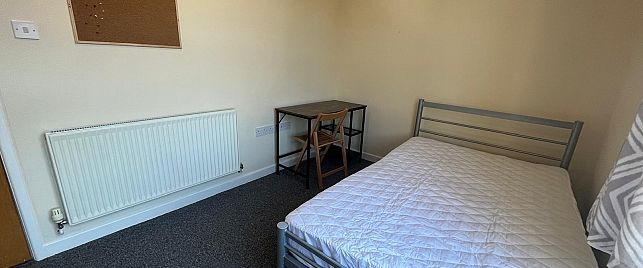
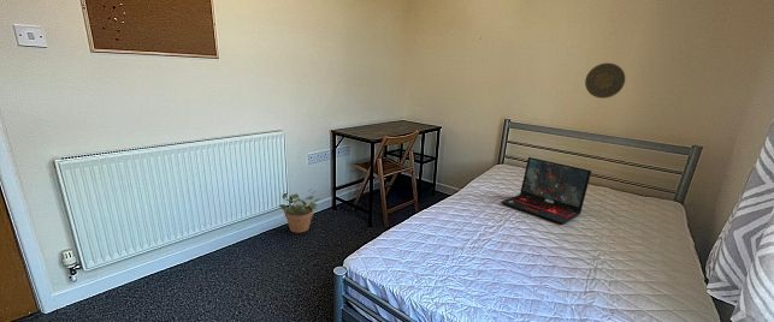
+ potted plant (301, 209)
+ laptop (544, 187)
+ decorative plate (604, 80)
